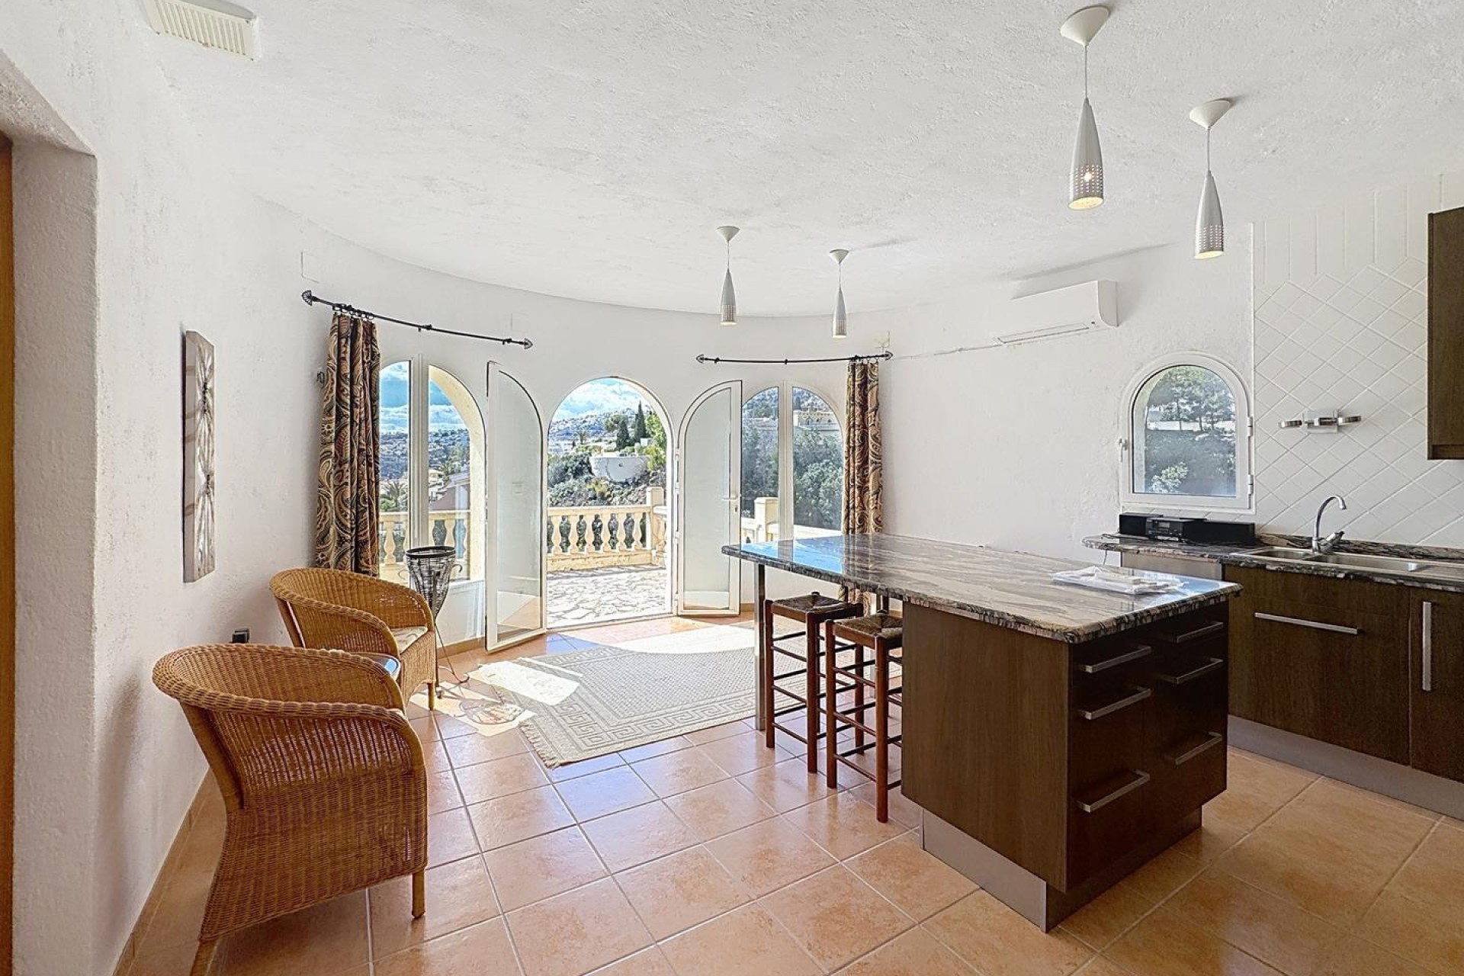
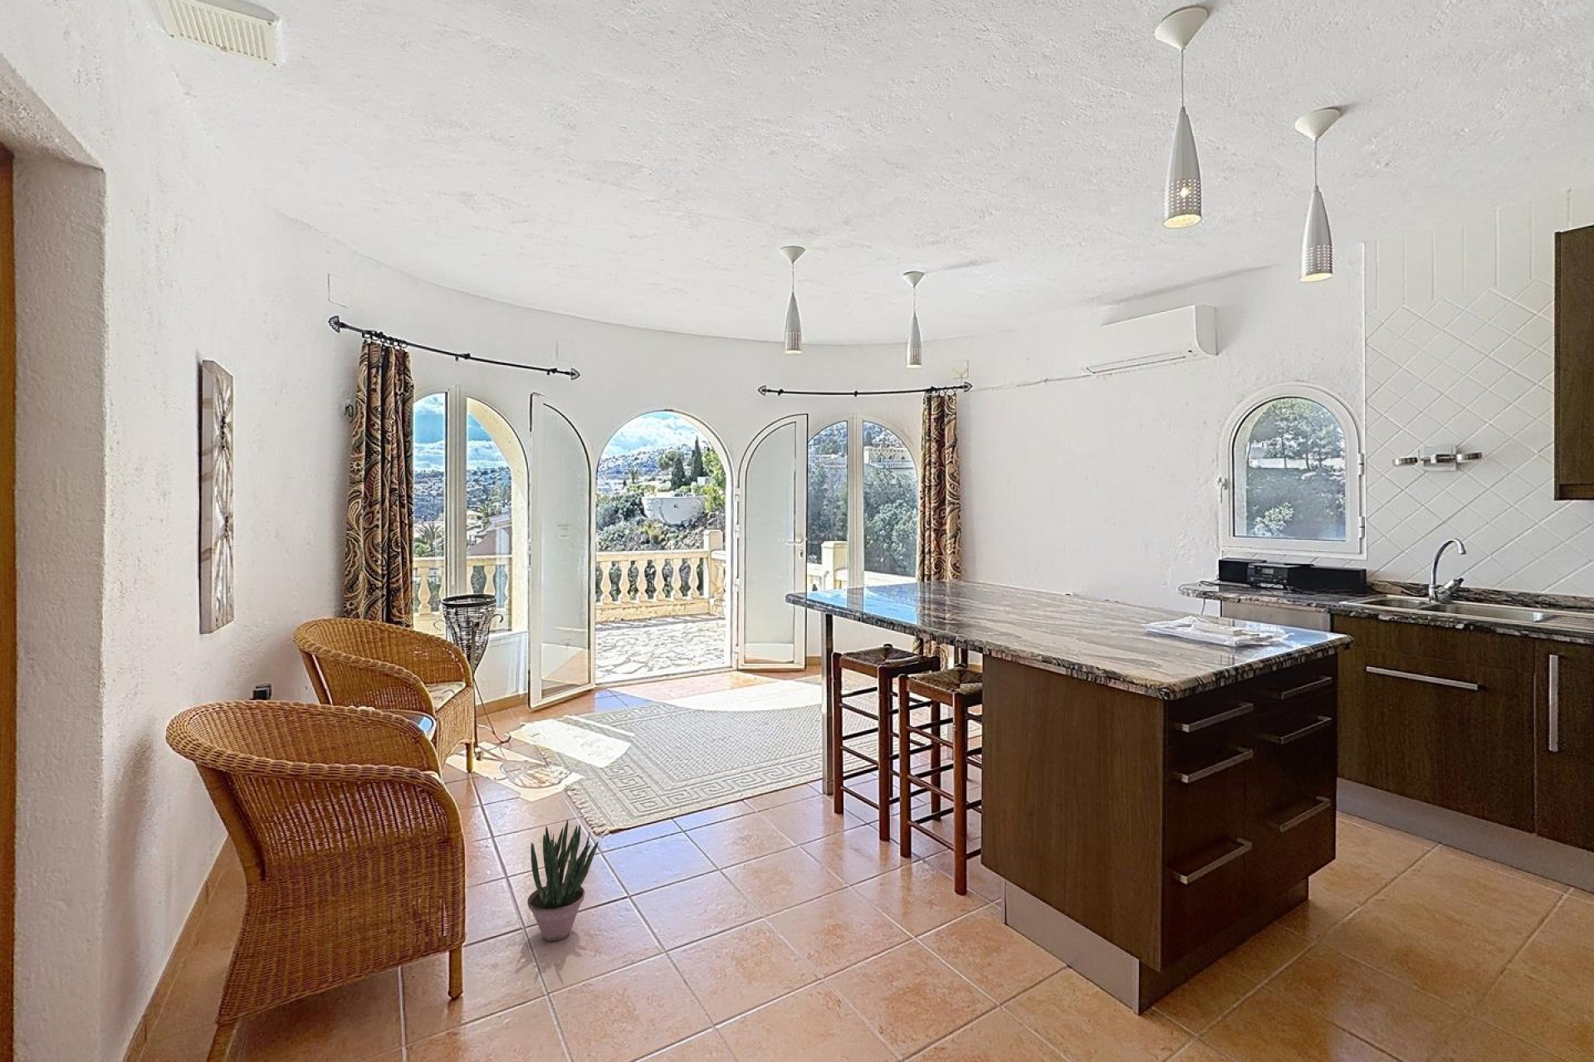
+ potted plant (563, 876)
